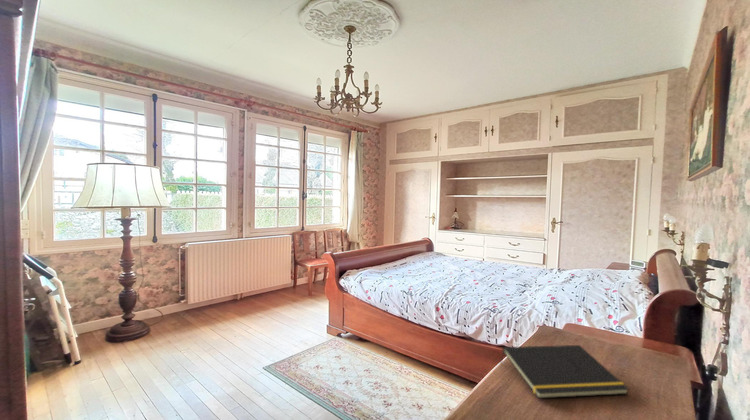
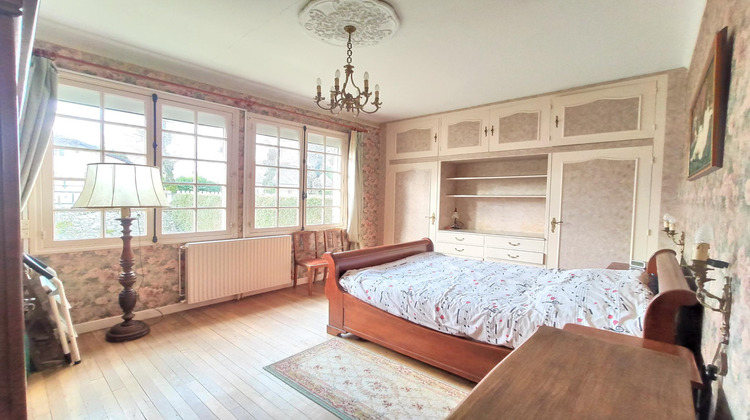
- notepad (560, 368)
